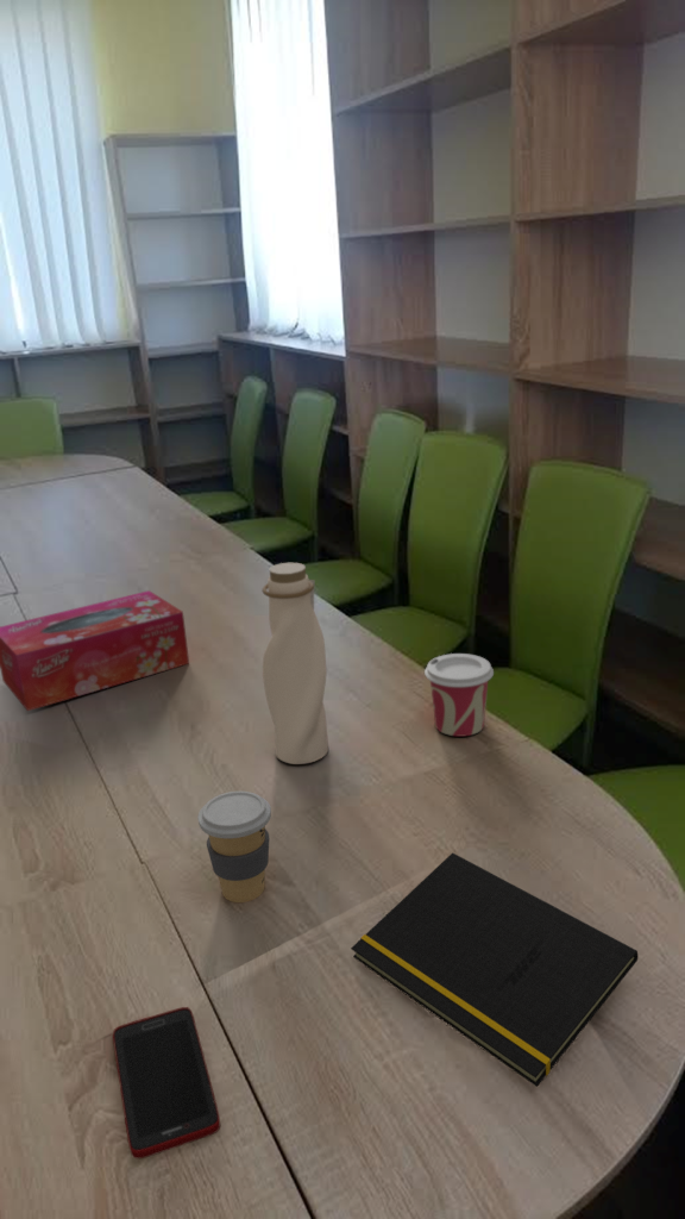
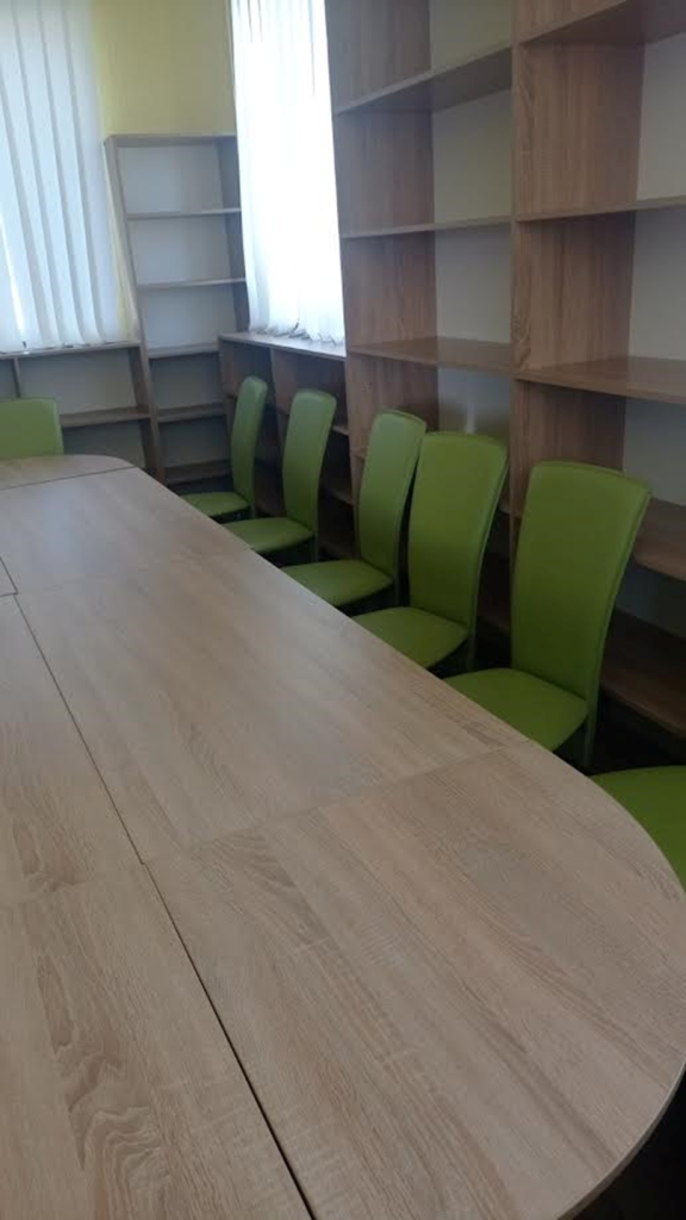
- coffee cup (238, 849)
- tissue box (92, 646)
- cell phone (163, 1076)
- water bottle (294, 661)
- cup (459, 695)
- notepad (489, 954)
